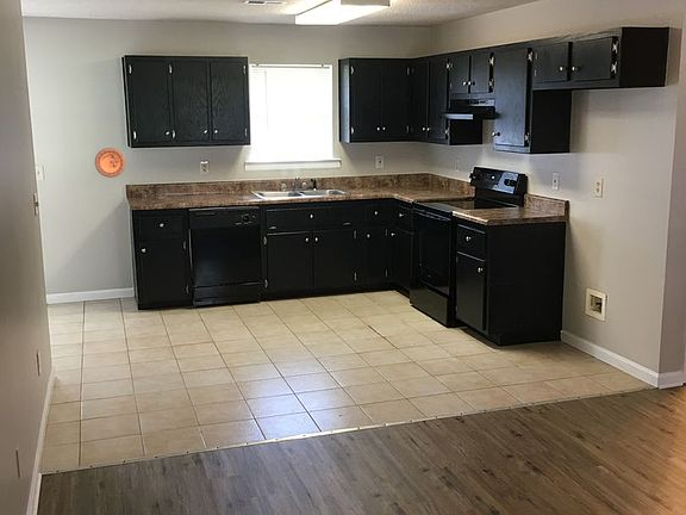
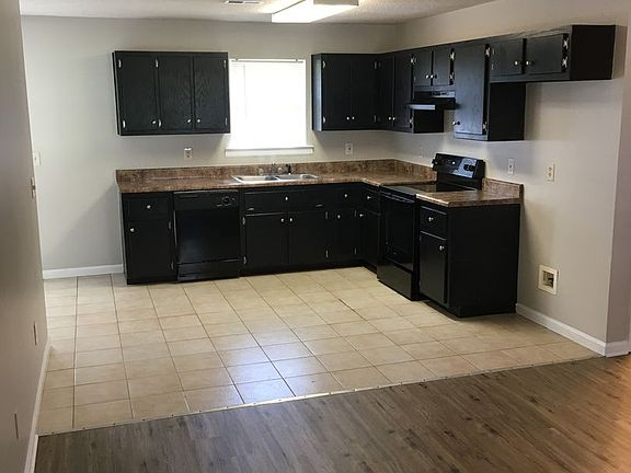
- decorative plate (110, 162)
